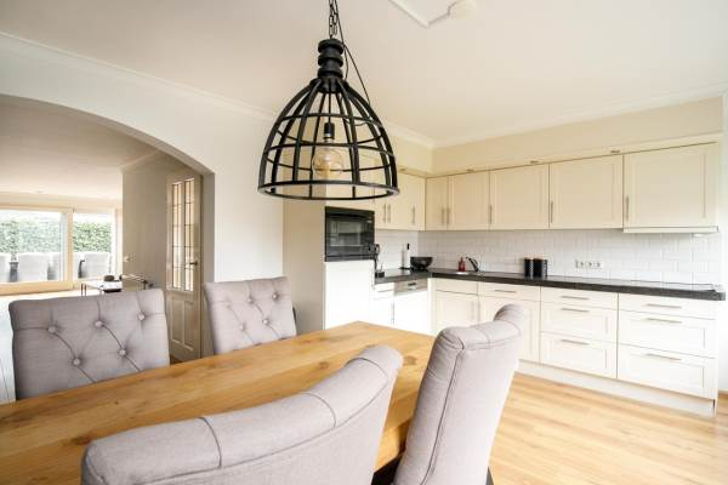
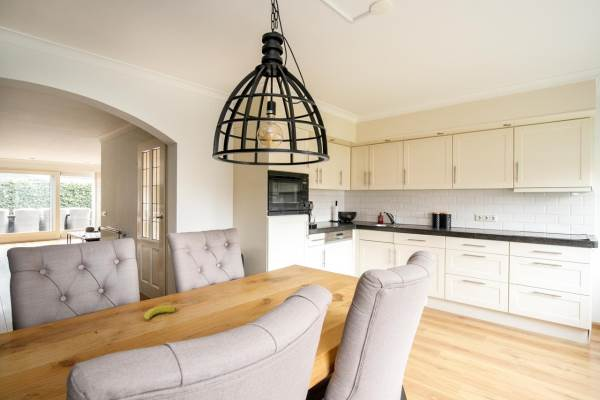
+ banana (158, 311)
